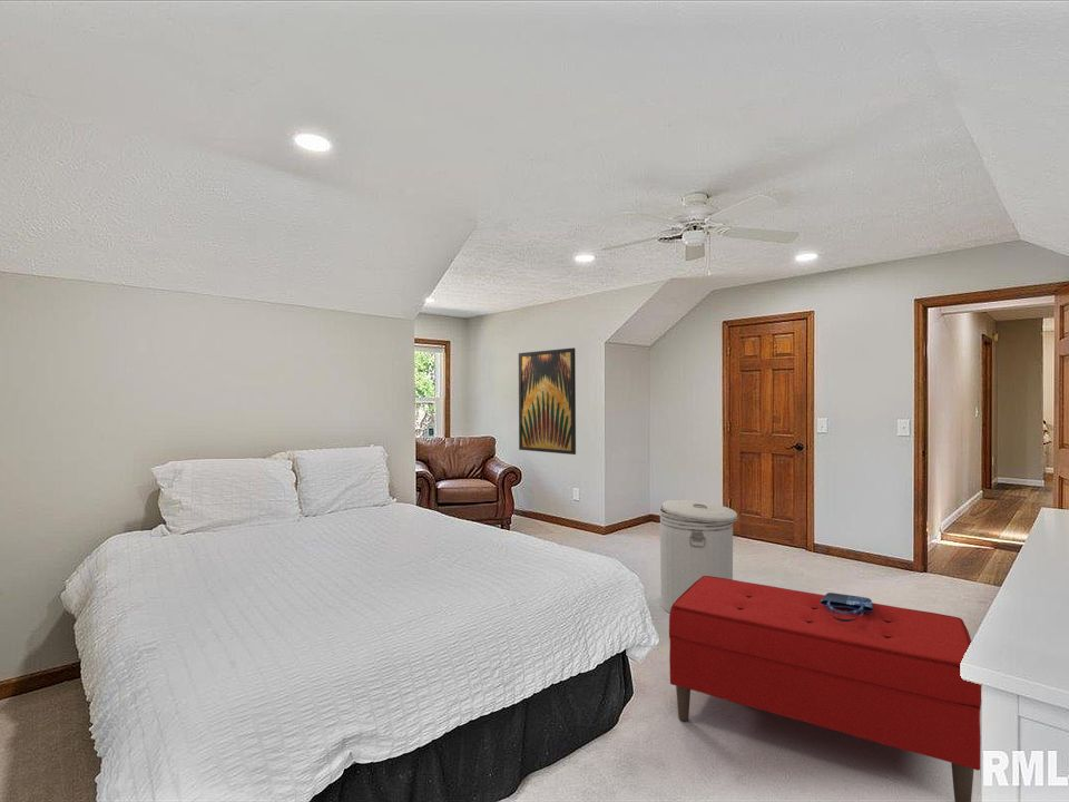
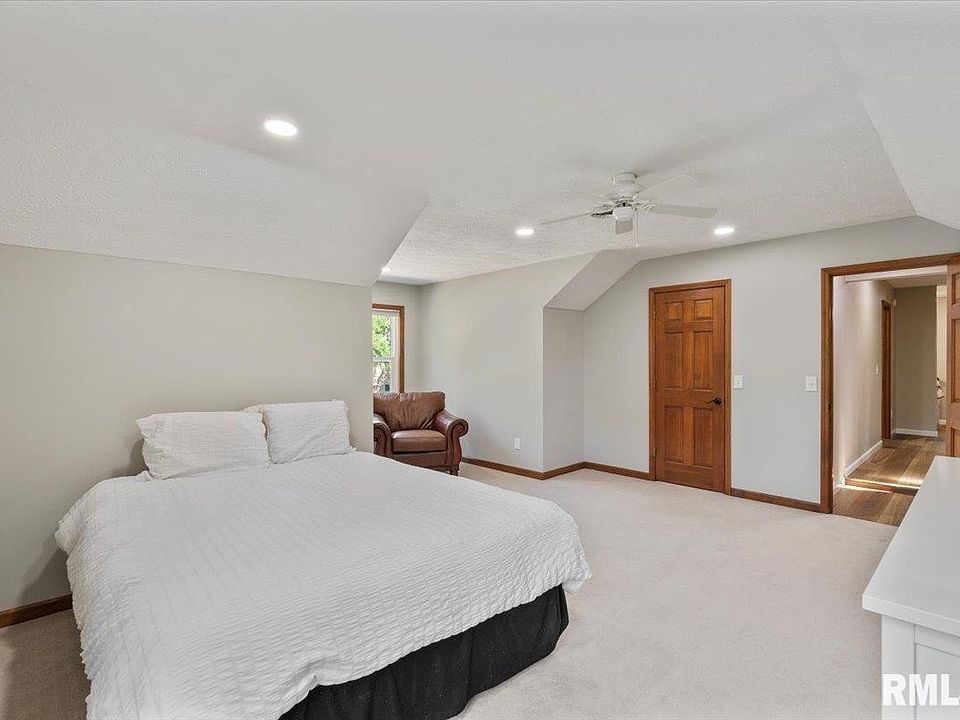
- shopping bag (845, 606)
- wall art (546, 401)
- can (698, 555)
- bench (812, 671)
